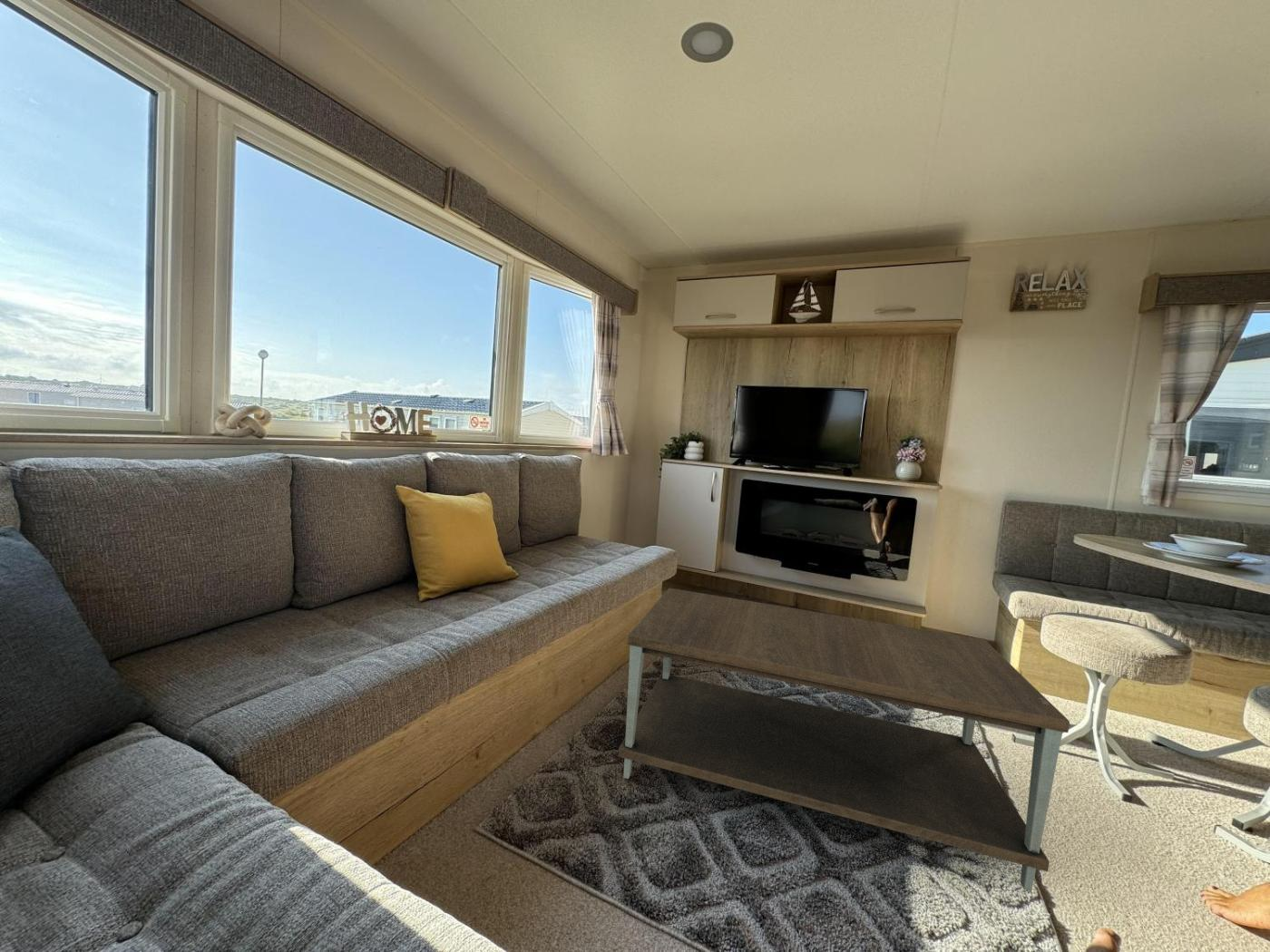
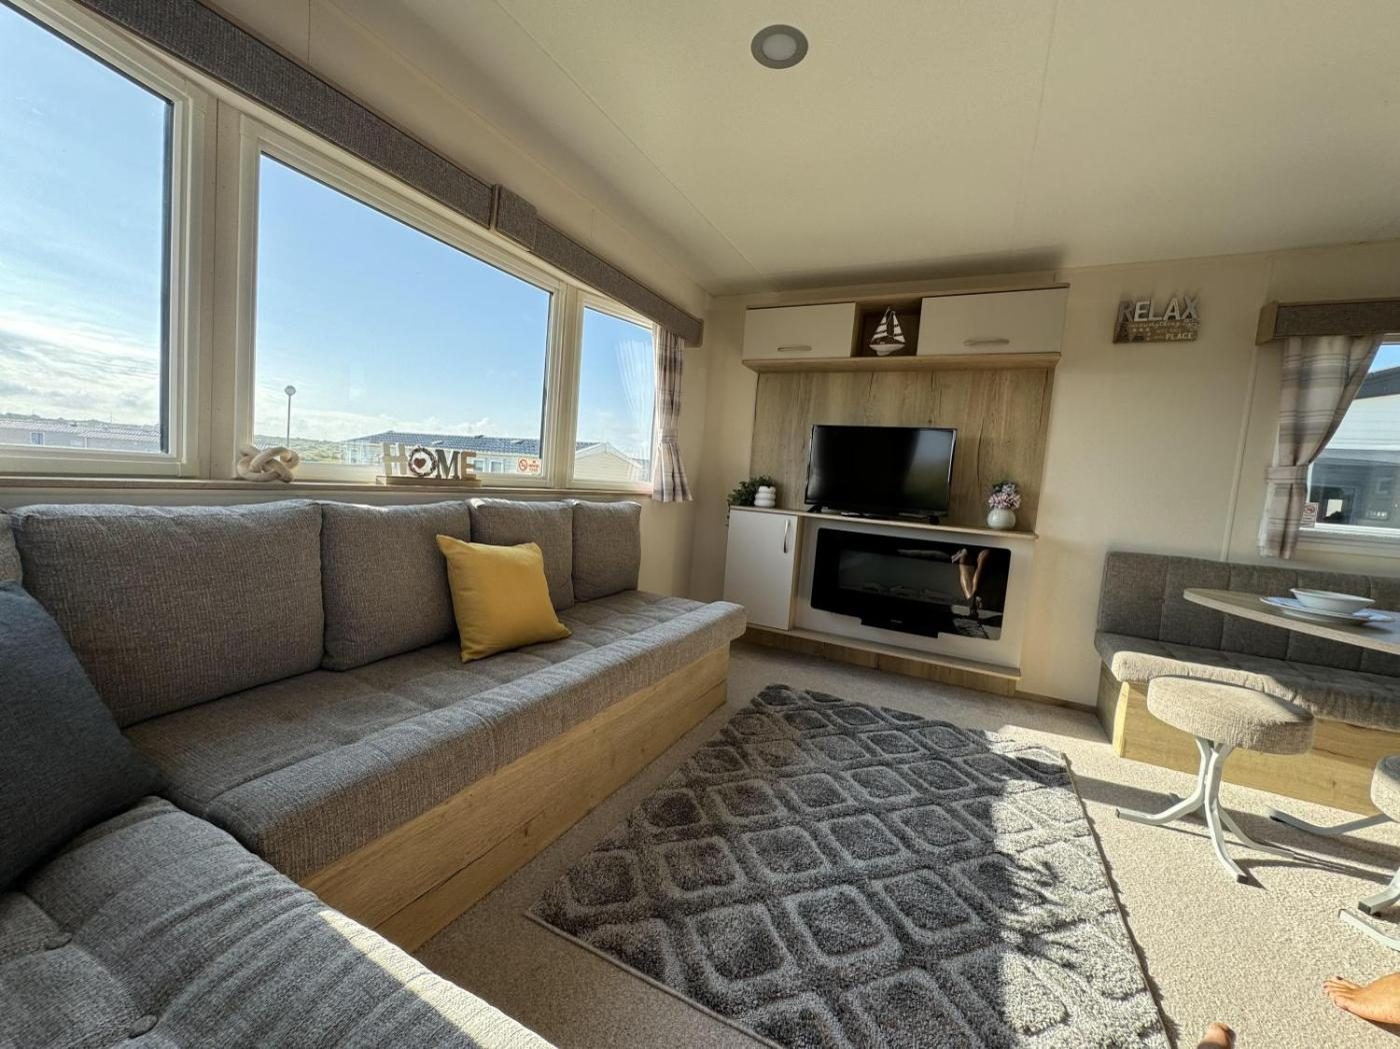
- coffee table (810, 705)
